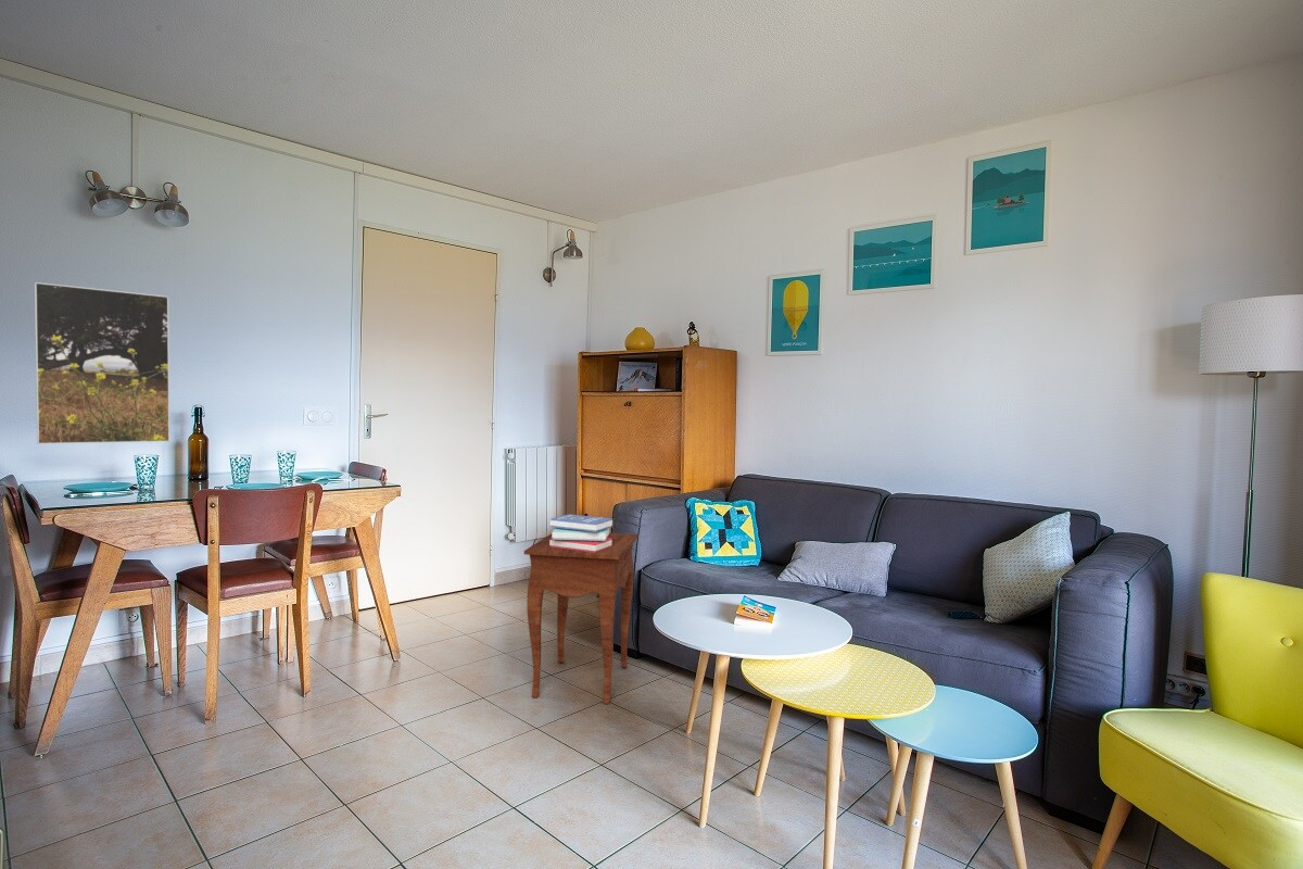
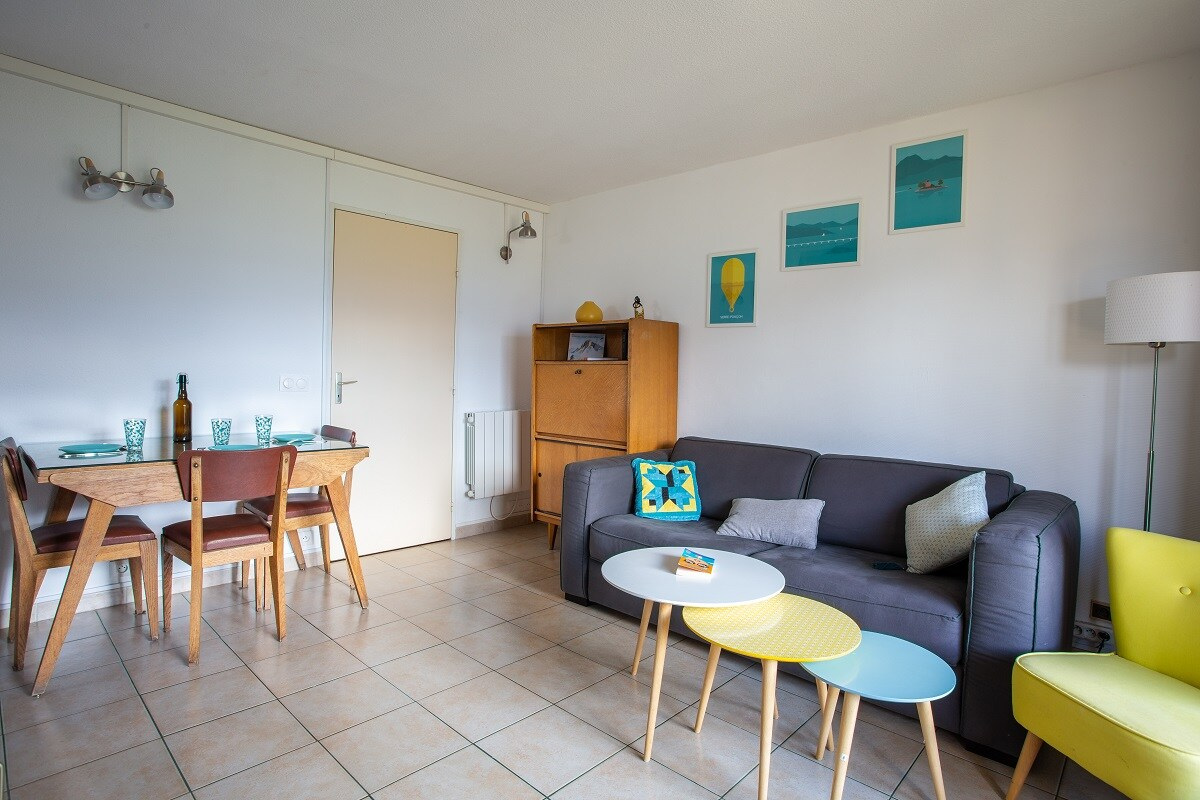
- side table (579, 596)
- book (581, 531)
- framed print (105, 366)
